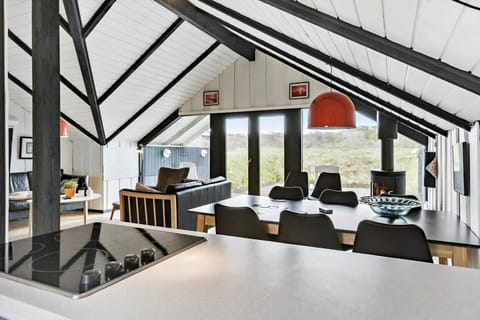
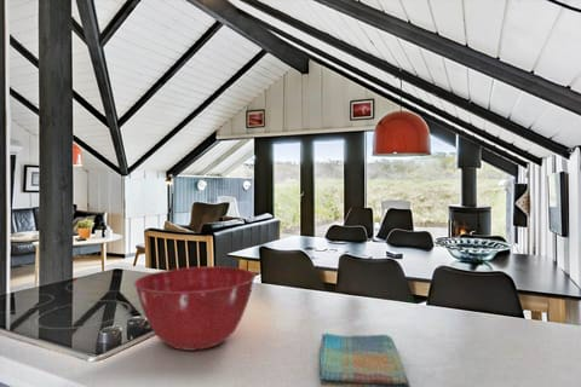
+ dish towel (359, 357)
+ mixing bowl (196, 307)
